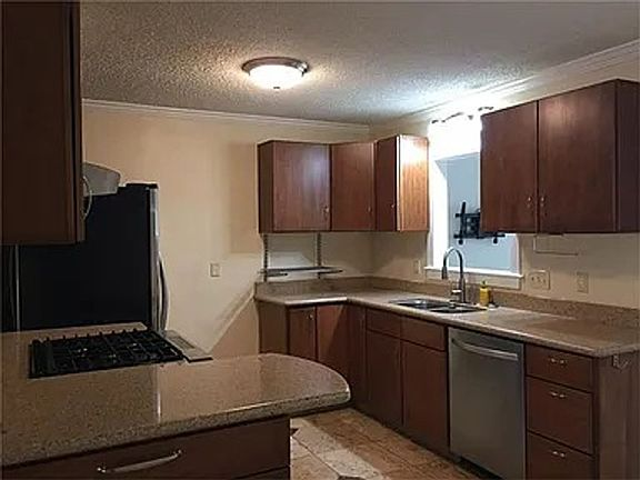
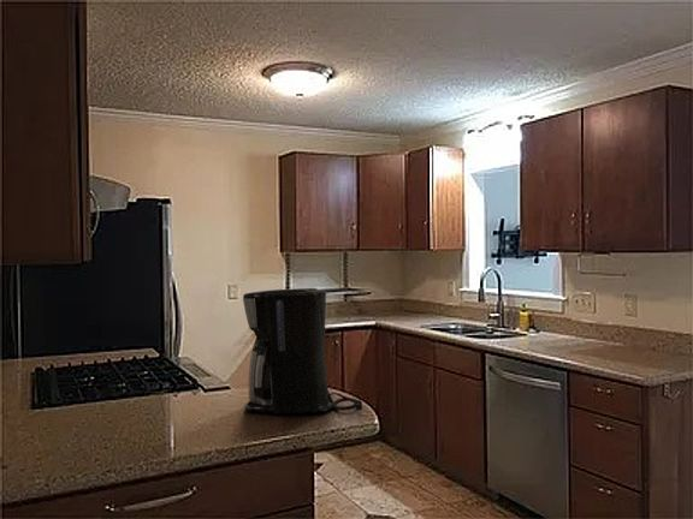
+ coffee maker (295, 348)
